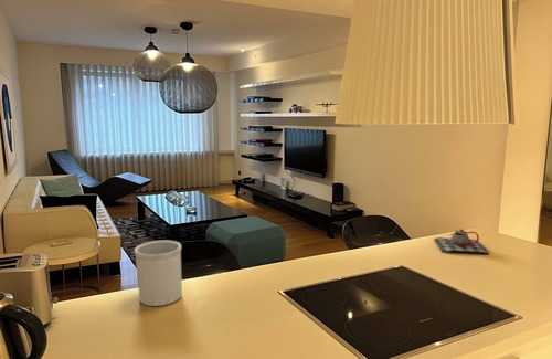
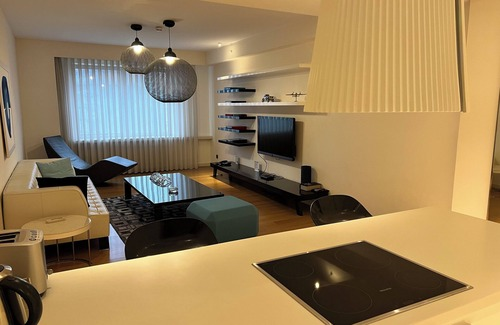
- utensil holder (159, 272)
- teapot (460, 237)
